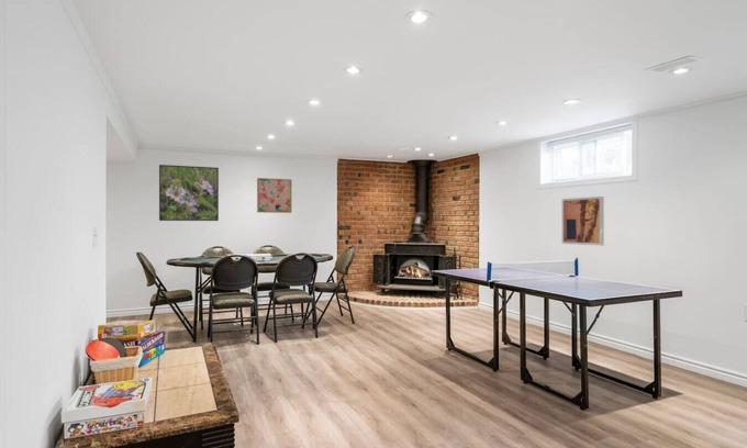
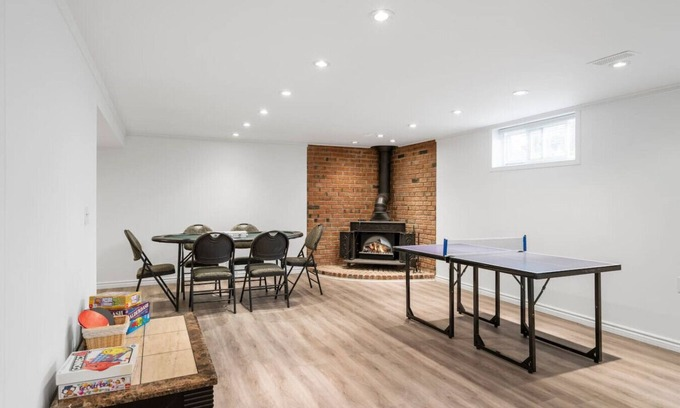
- wall art (275, 195)
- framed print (189, 193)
- wall art (581, 221)
